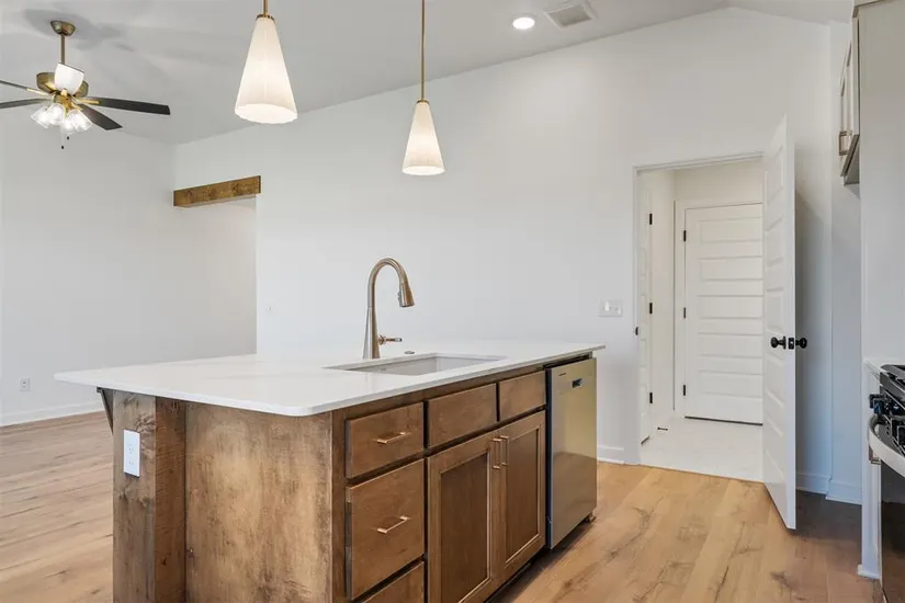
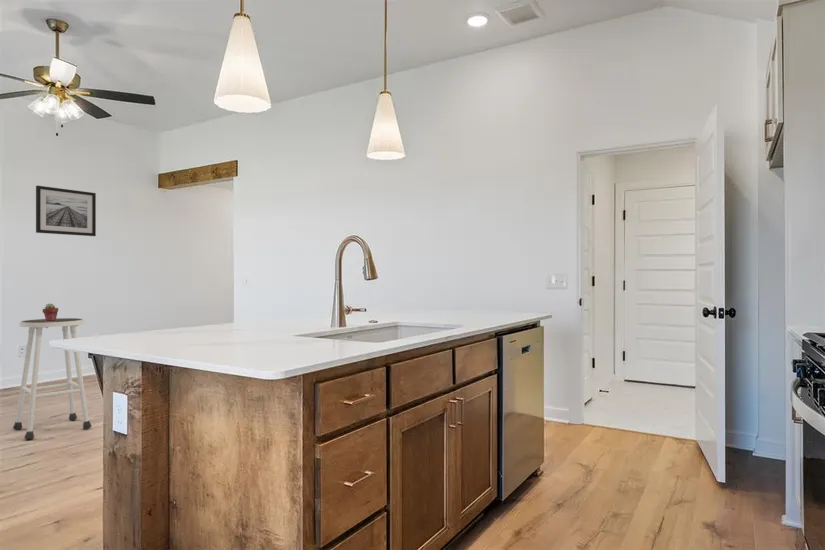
+ stool (52, 385)
+ wall art (67, 212)
+ potted succulent (50, 311)
